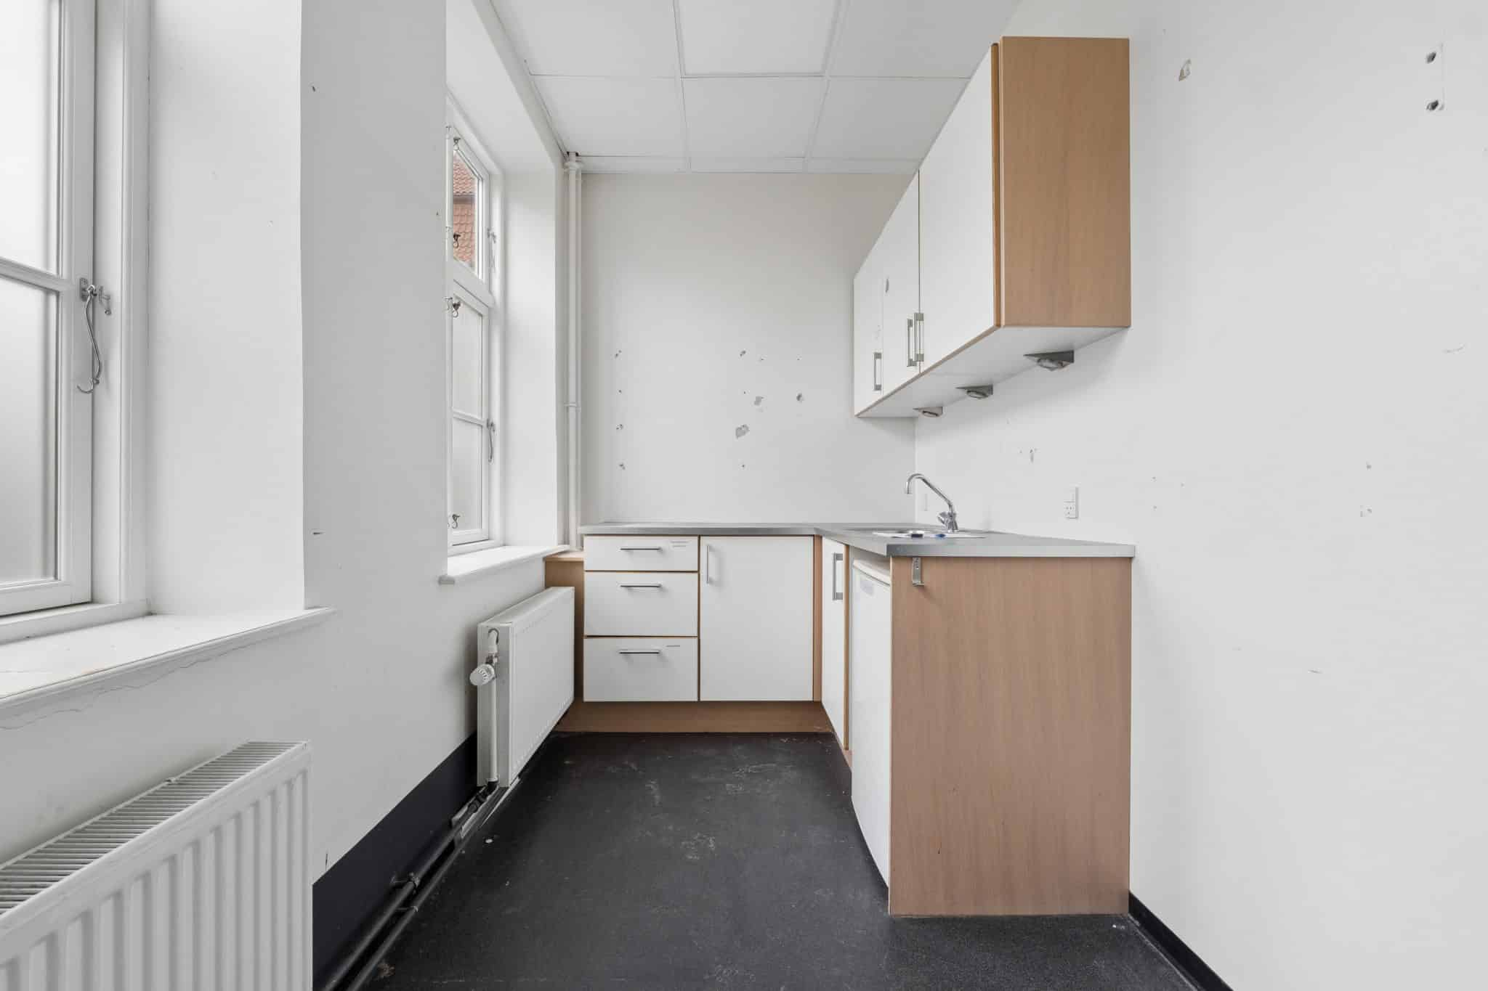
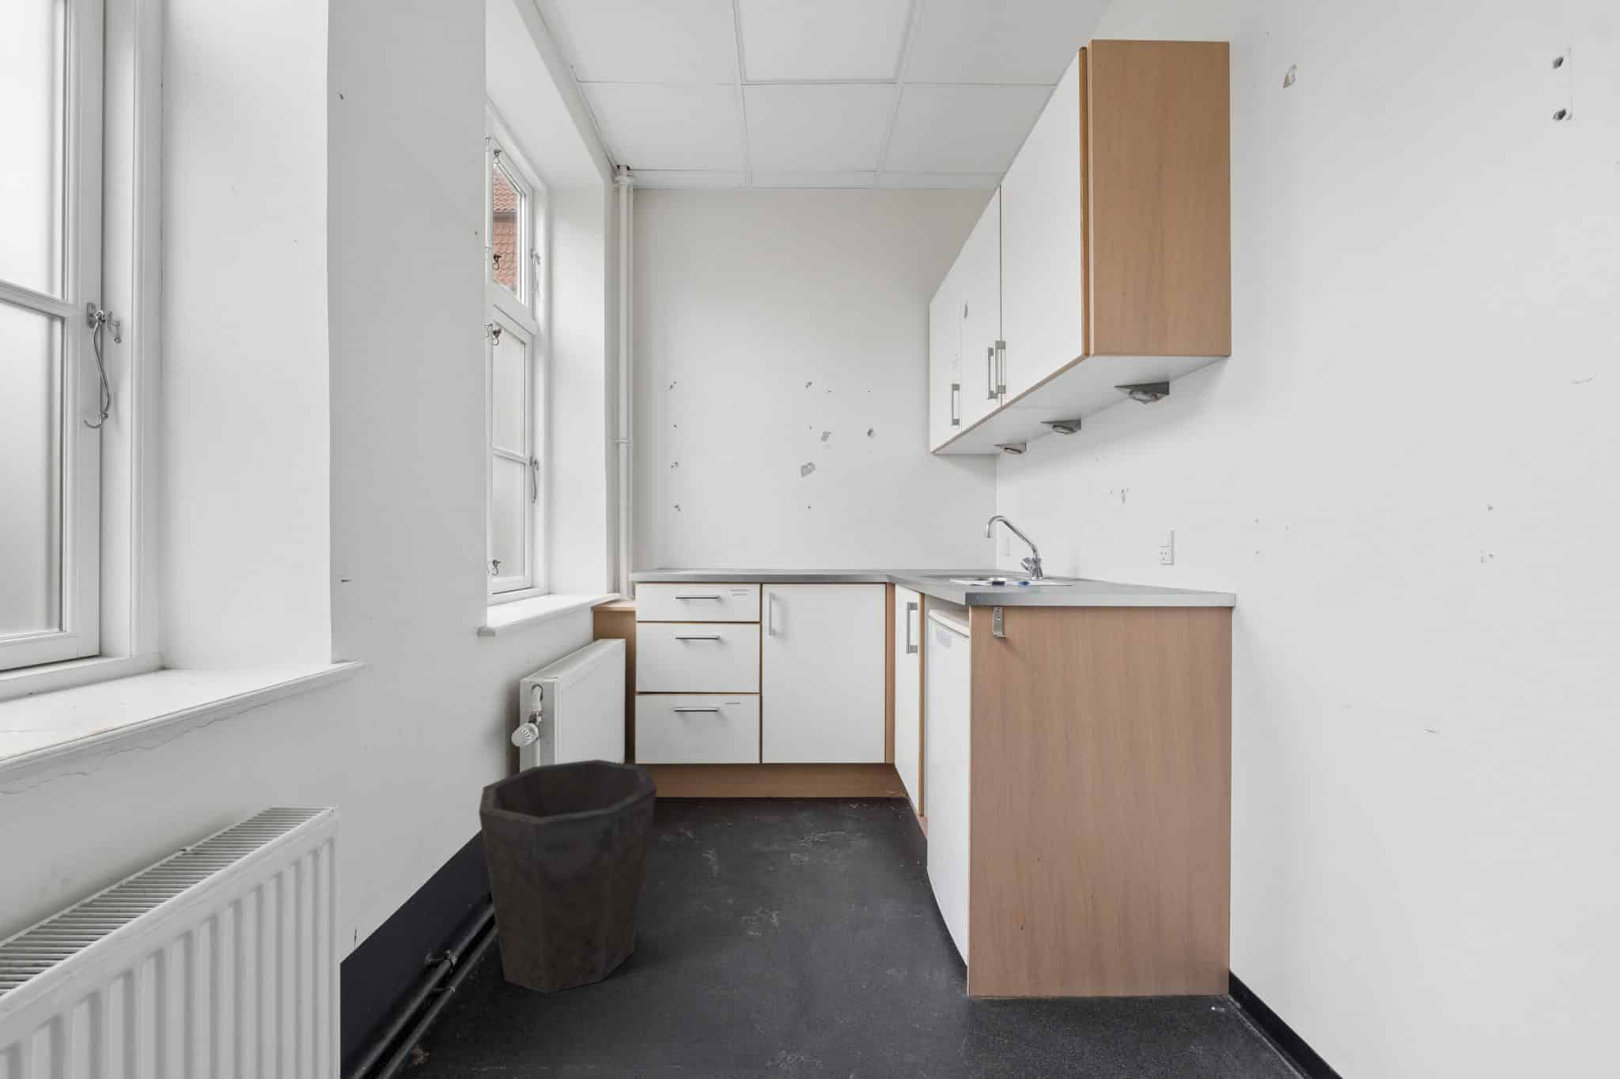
+ waste bin (570, 869)
